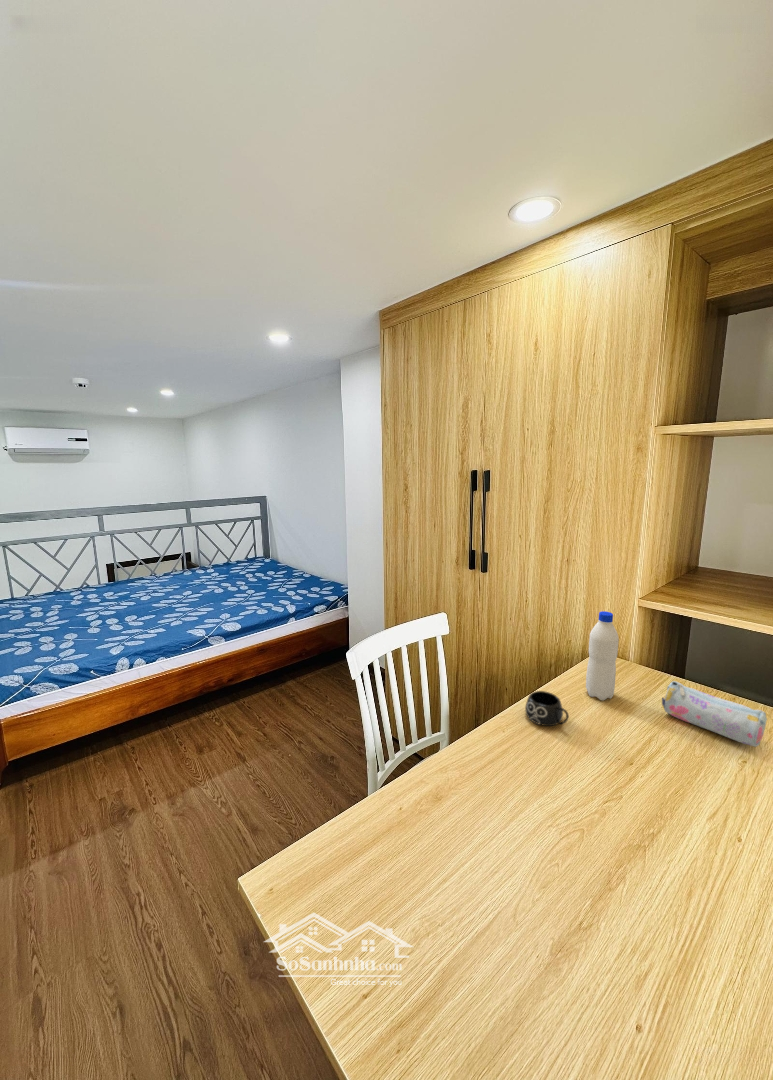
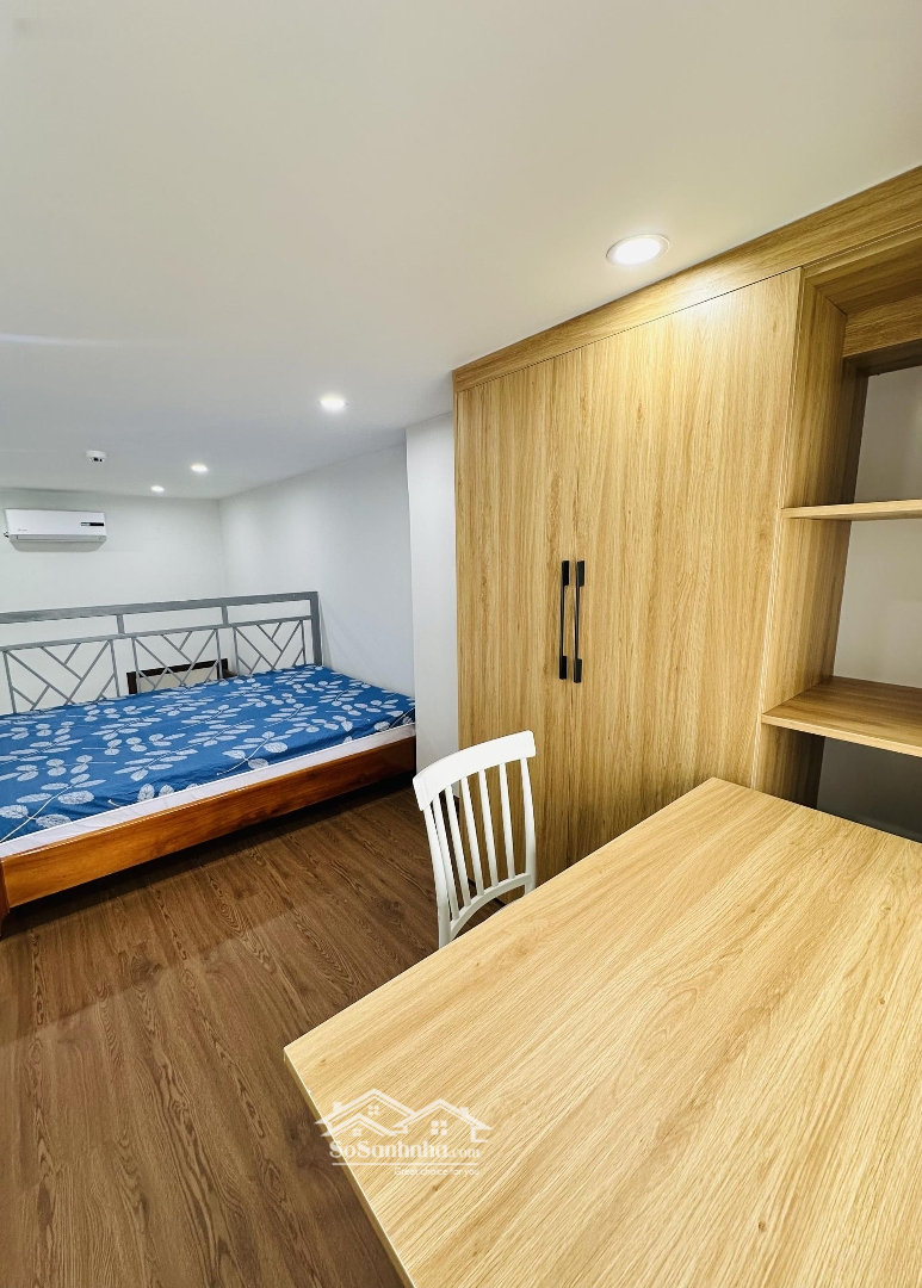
- mug (548, 710)
- water bottle (602, 654)
- pencil case (712, 711)
